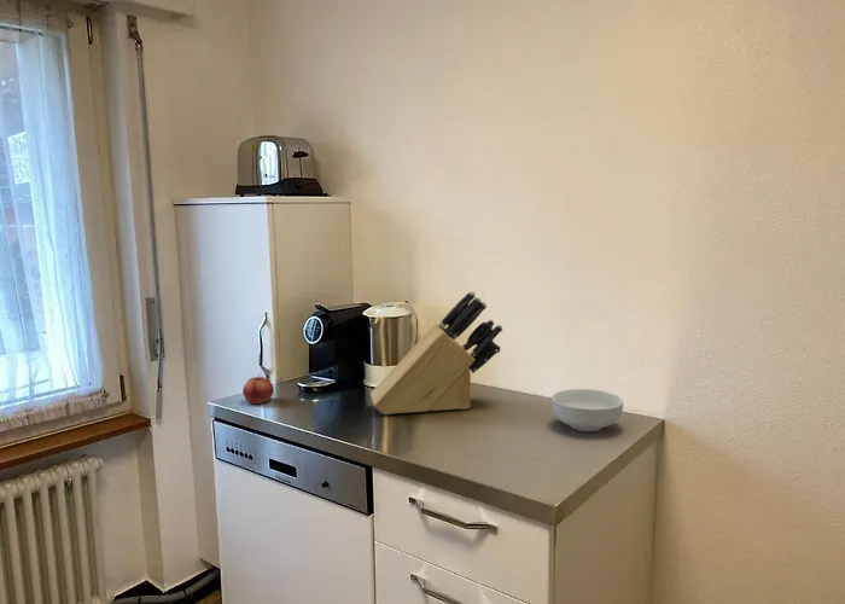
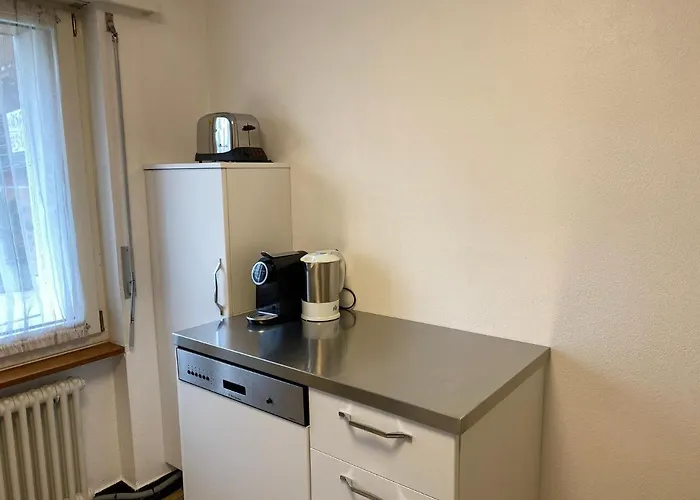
- cereal bowl (585, 412)
- apple (257, 387)
- knife block (436, 350)
